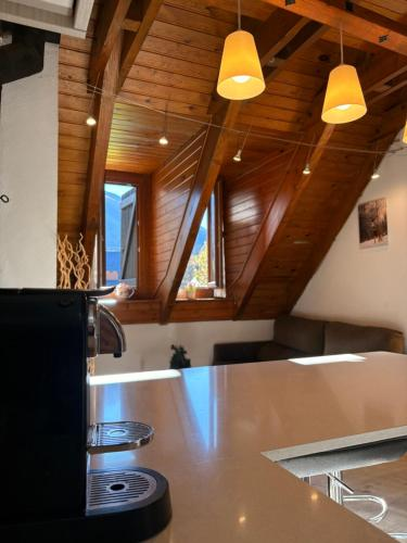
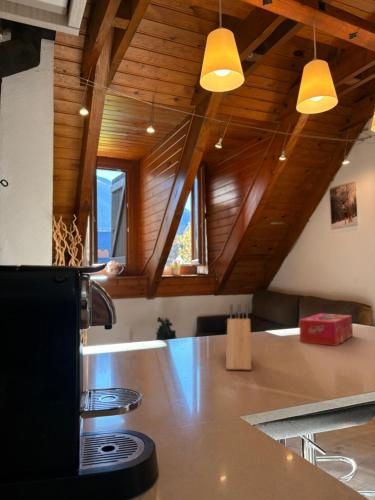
+ tissue box (327, 328)
+ knife block (238, 333)
